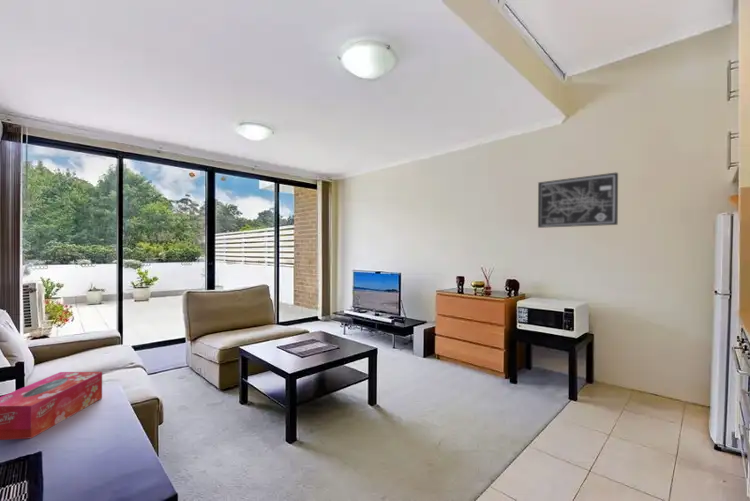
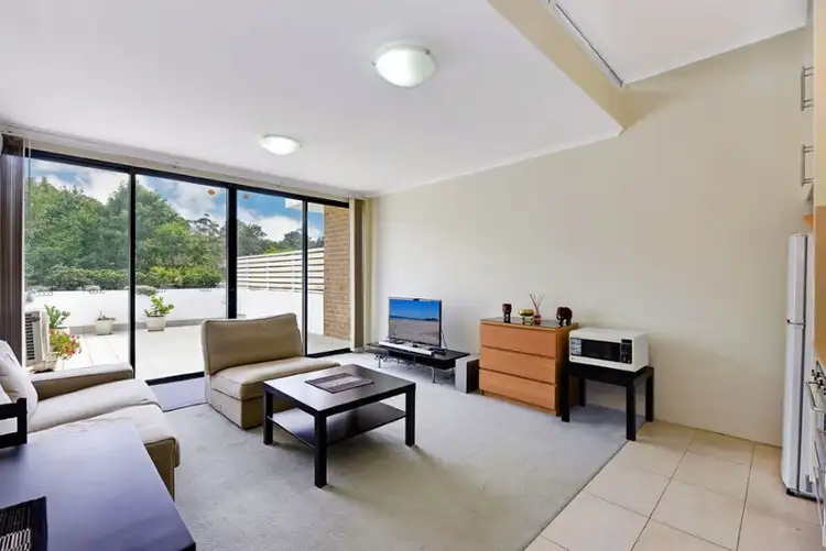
- wall art (575, 202)
- tissue box (47, 401)
